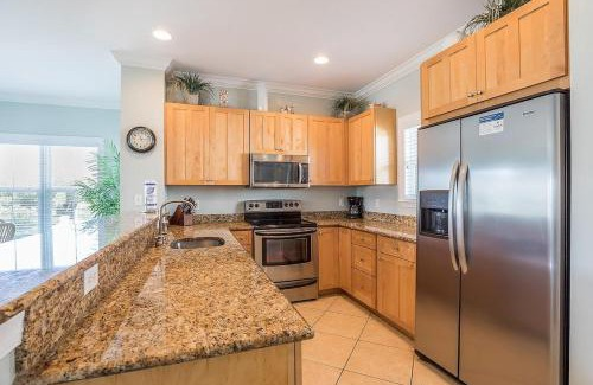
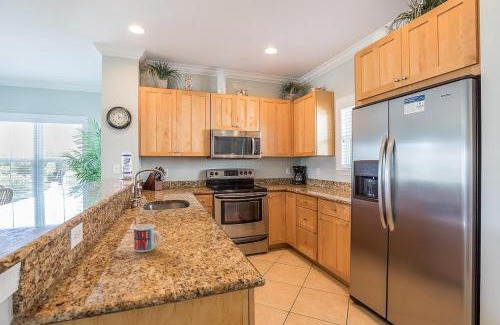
+ mug (148, 237)
